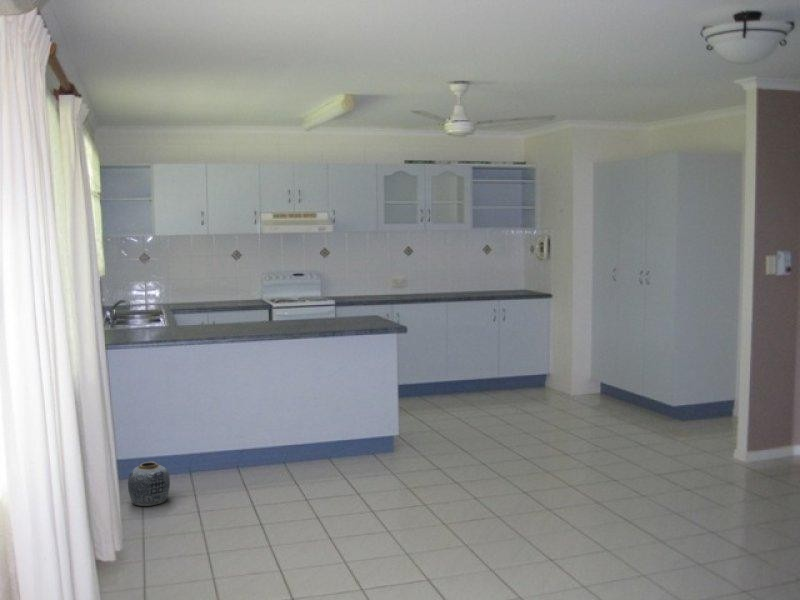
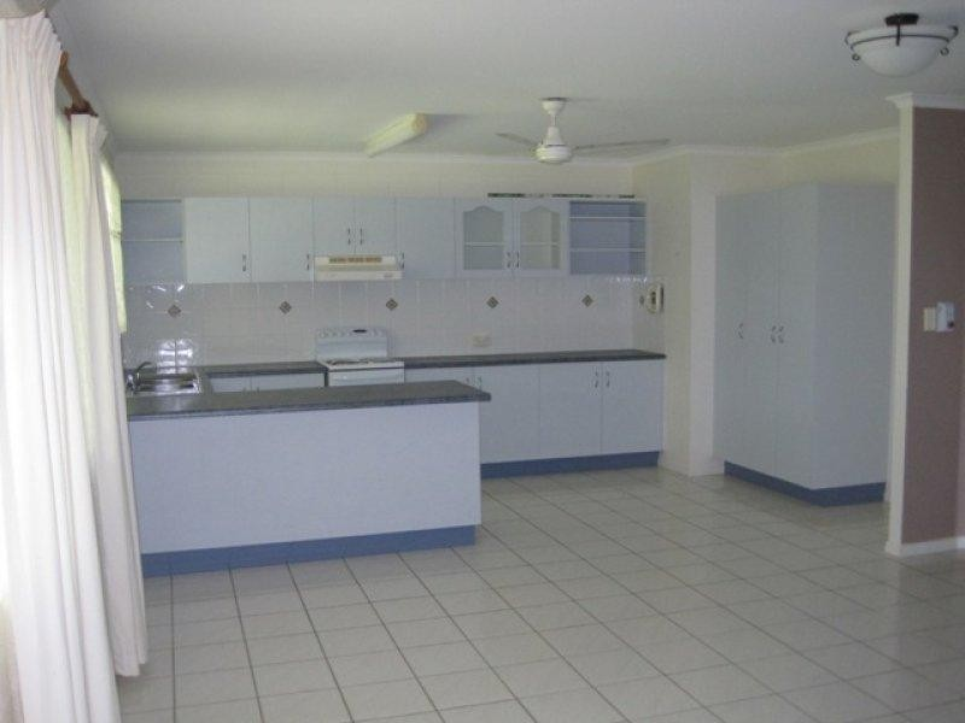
- vase (149, 482)
